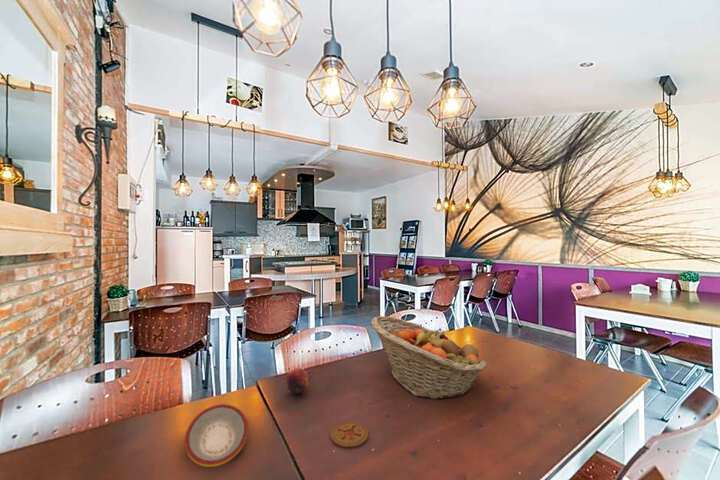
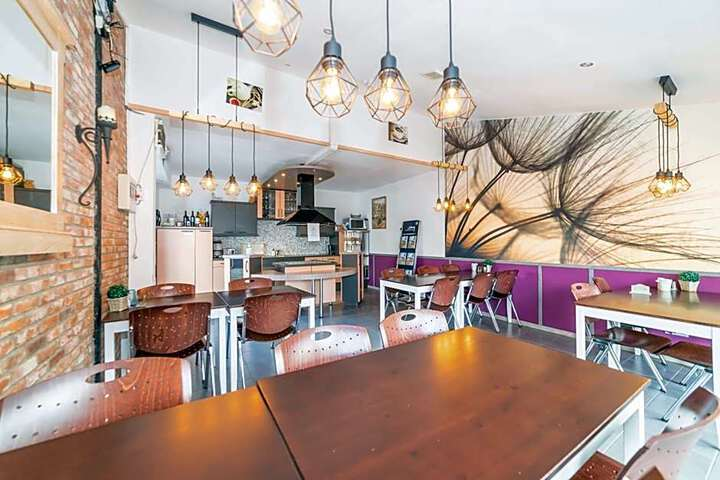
- fruit (297, 381)
- coaster (349, 434)
- plate (217, 434)
- fruit basket (424, 349)
